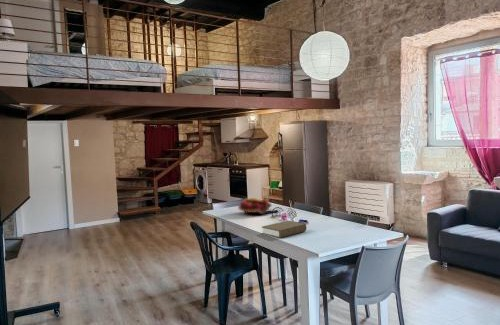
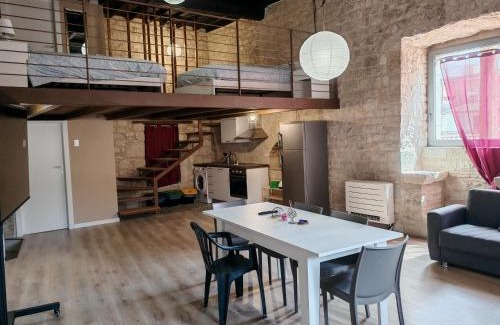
- book (284, 228)
- fruit basket (254, 205)
